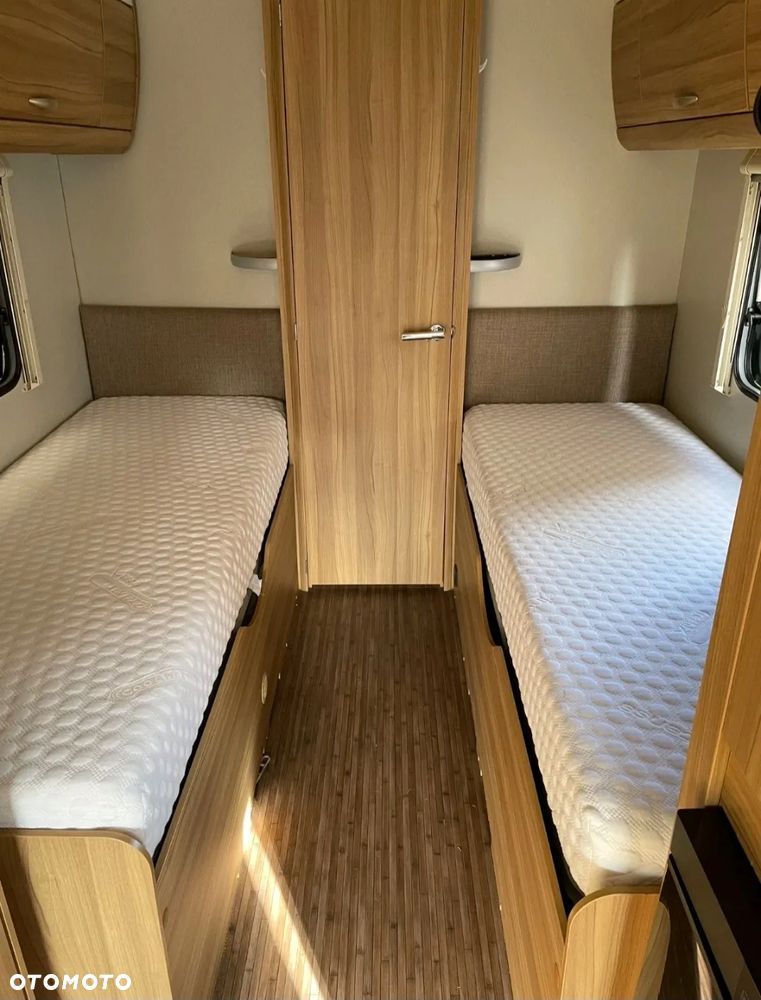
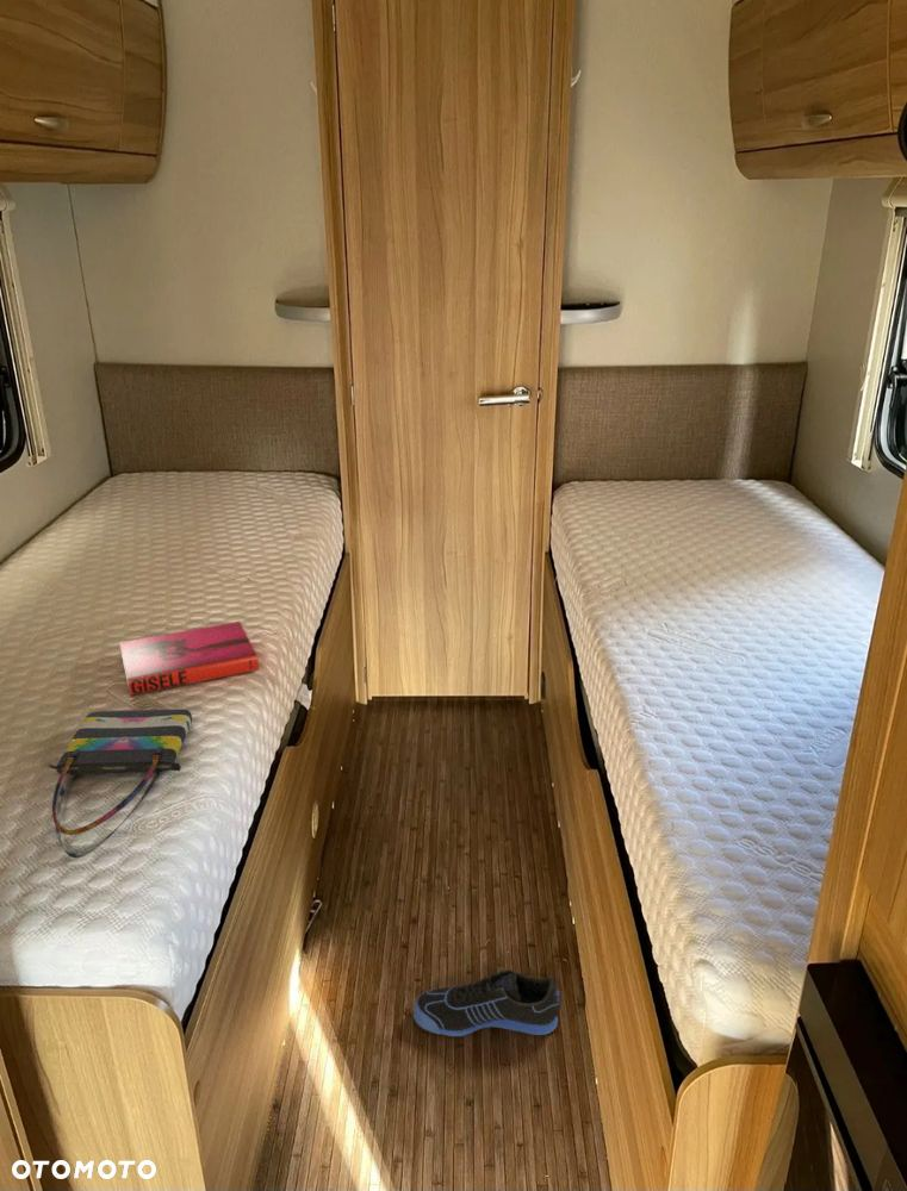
+ sneaker (486, 997)
+ tote bag (112, 771)
+ hardback book (188, 656)
